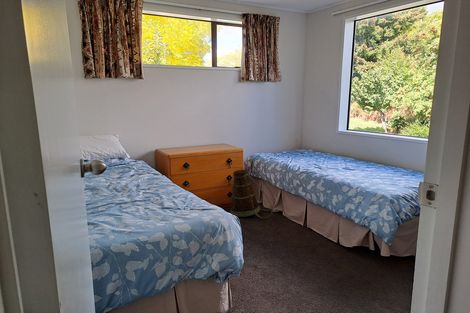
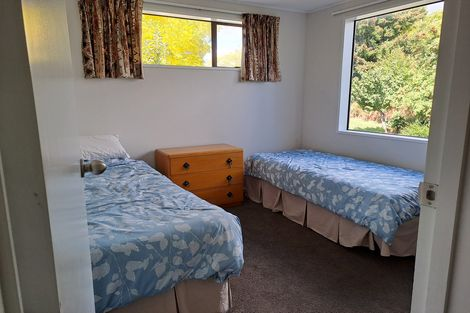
- basket (253, 192)
